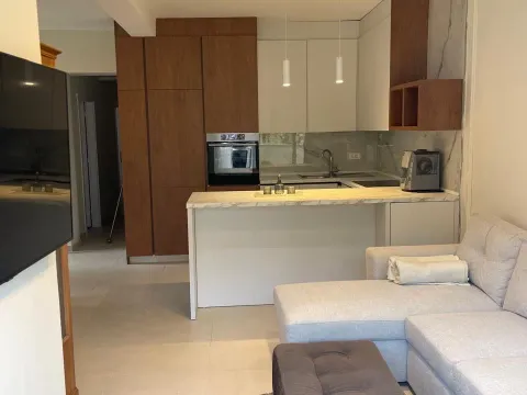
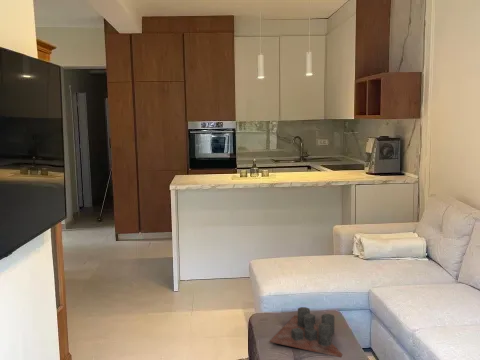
+ candle (315, 326)
